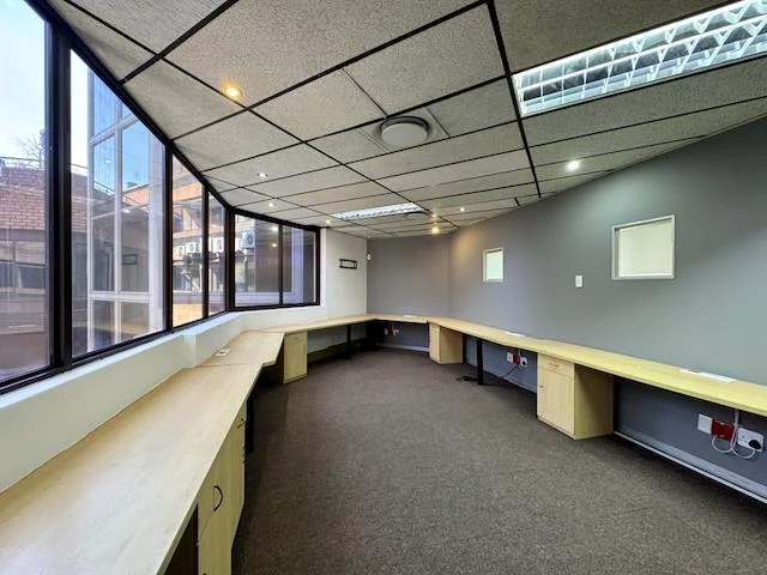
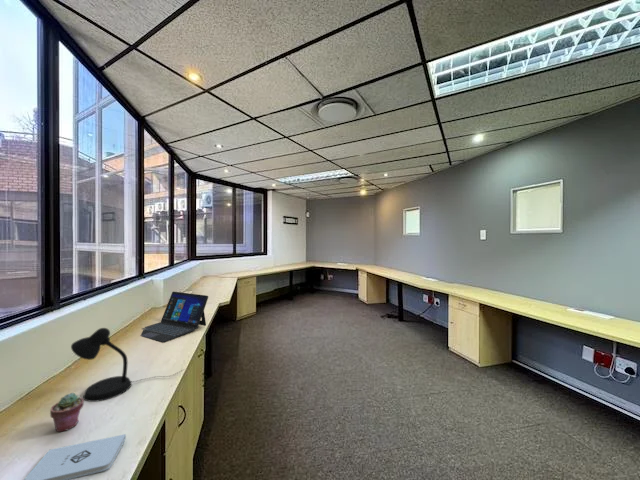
+ laptop (169, 313)
+ desk lamp (126, 356)
+ potted succulent (67, 410)
+ notepad (78, 459)
